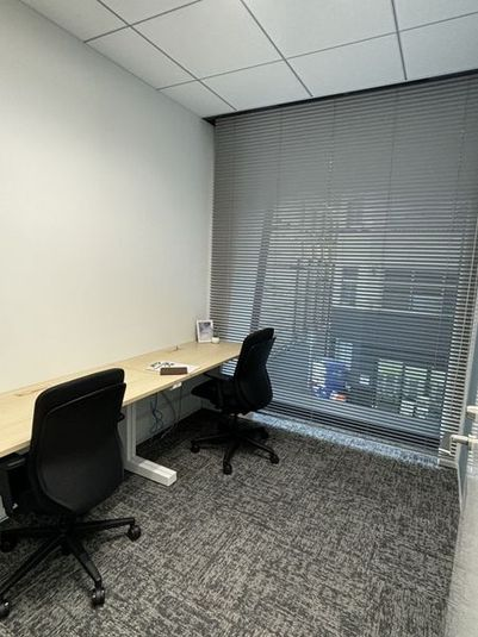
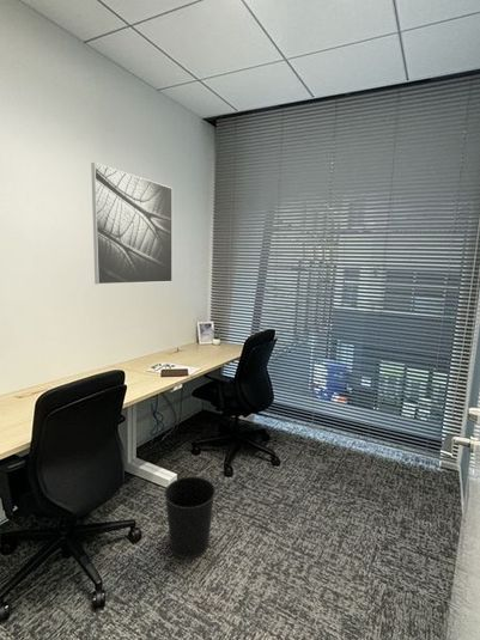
+ wastebasket (189, 517)
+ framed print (138, 231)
